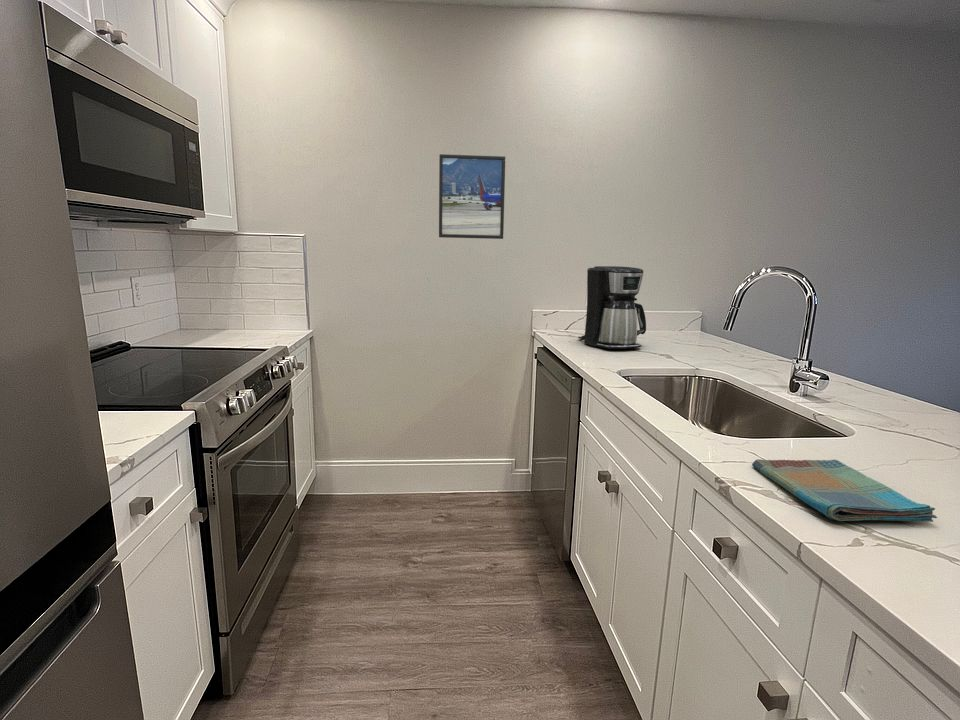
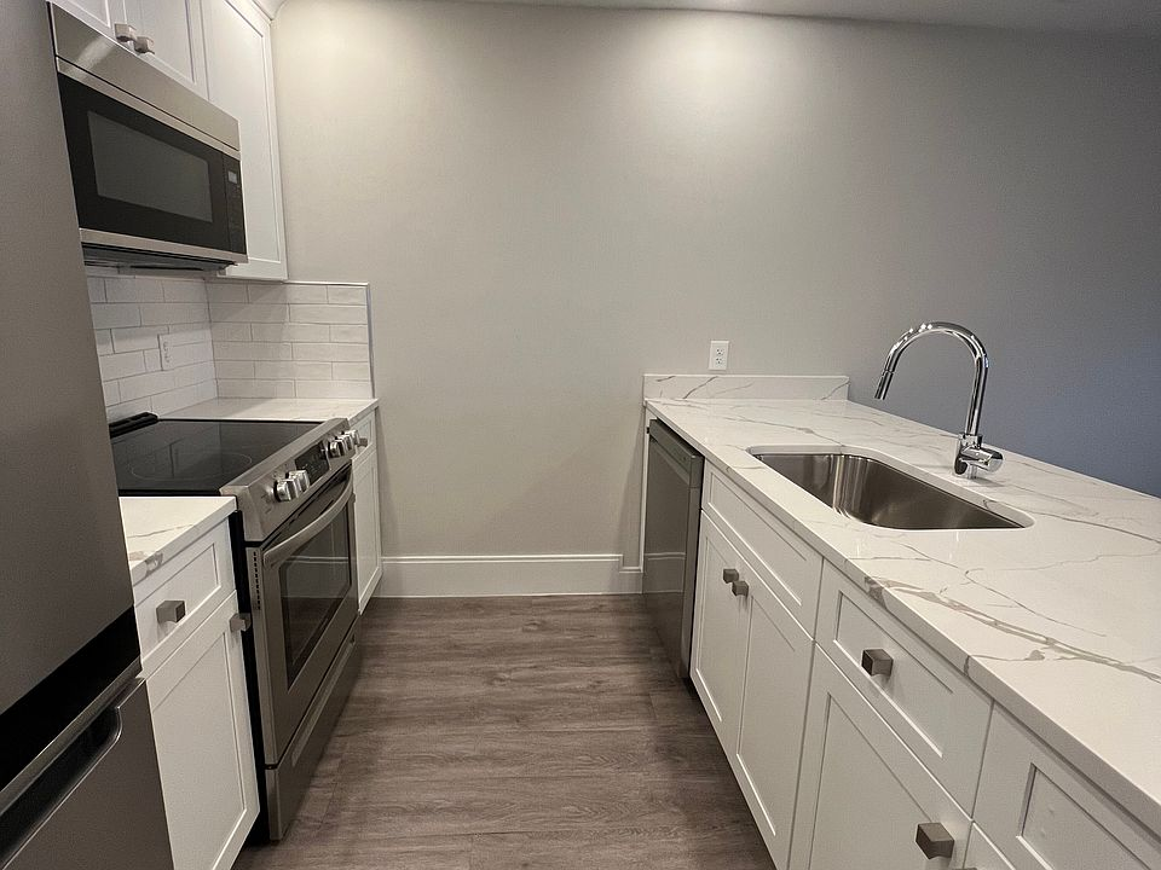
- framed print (471, 197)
- coffee maker (614, 305)
- dish towel (833, 485)
